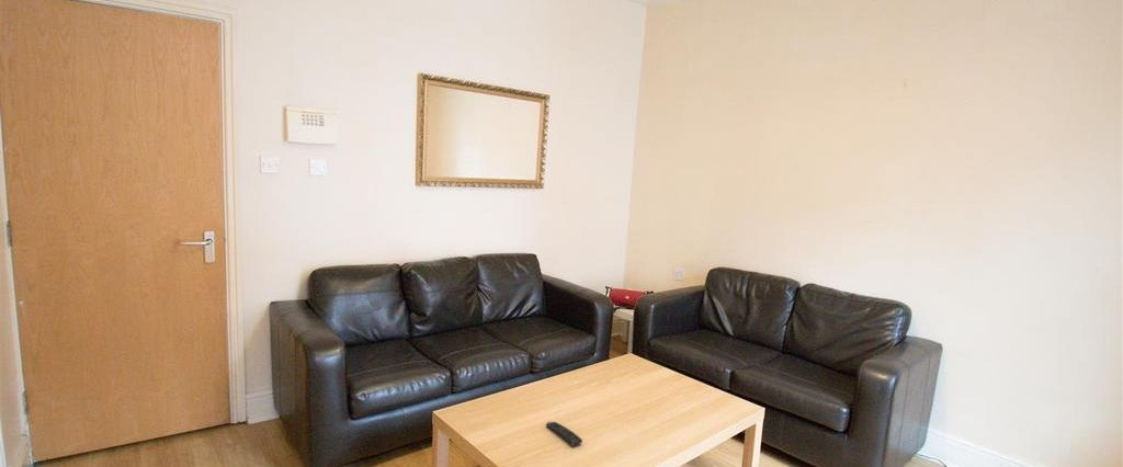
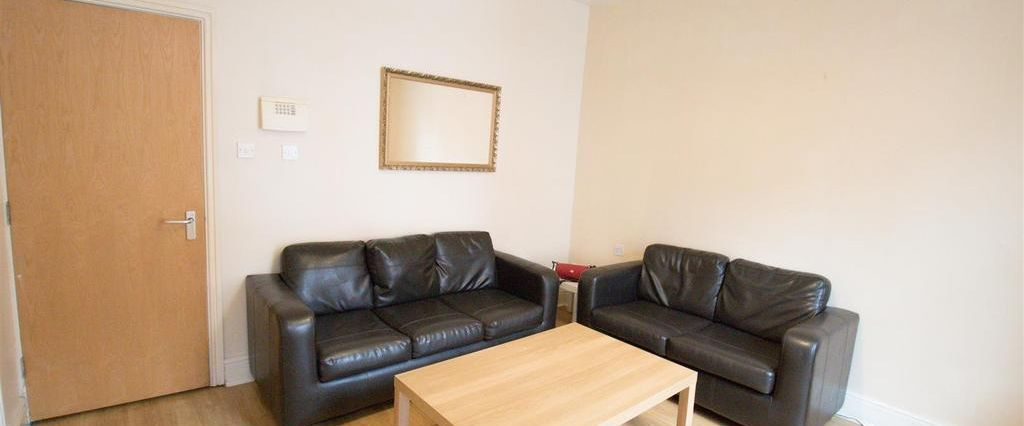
- remote control (562, 431)
